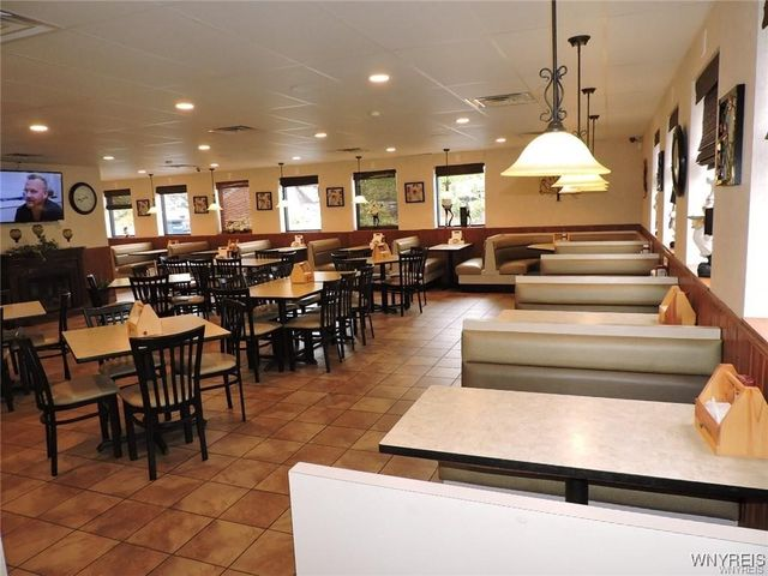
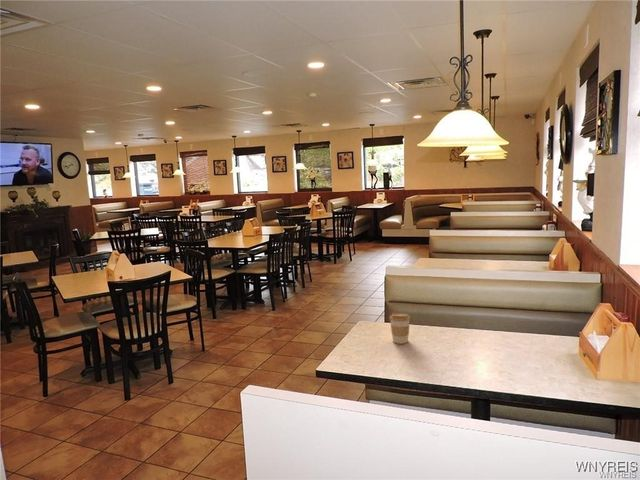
+ coffee cup (400, 327)
